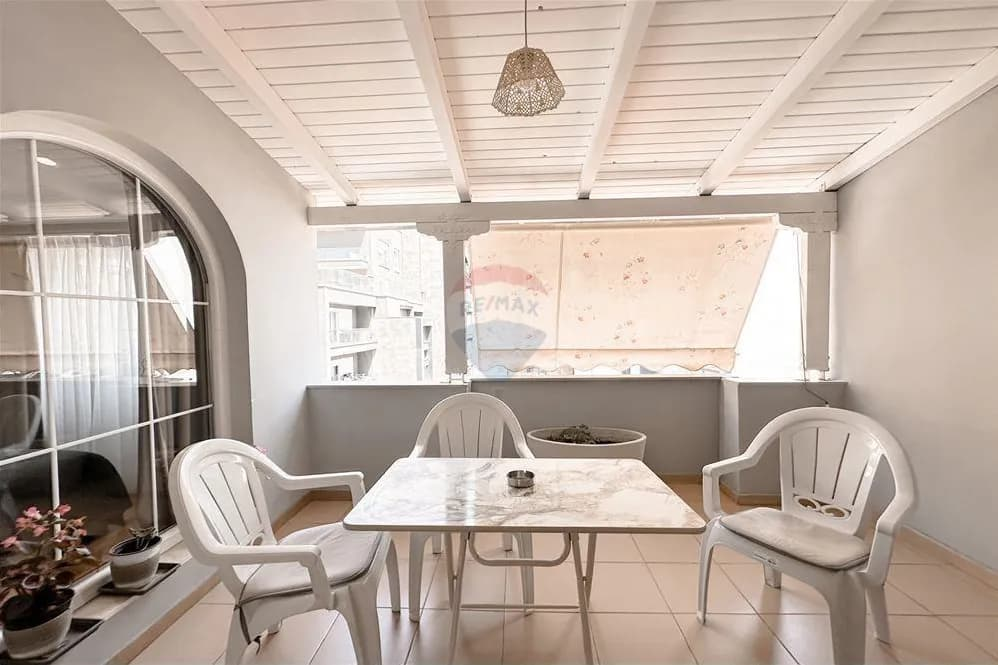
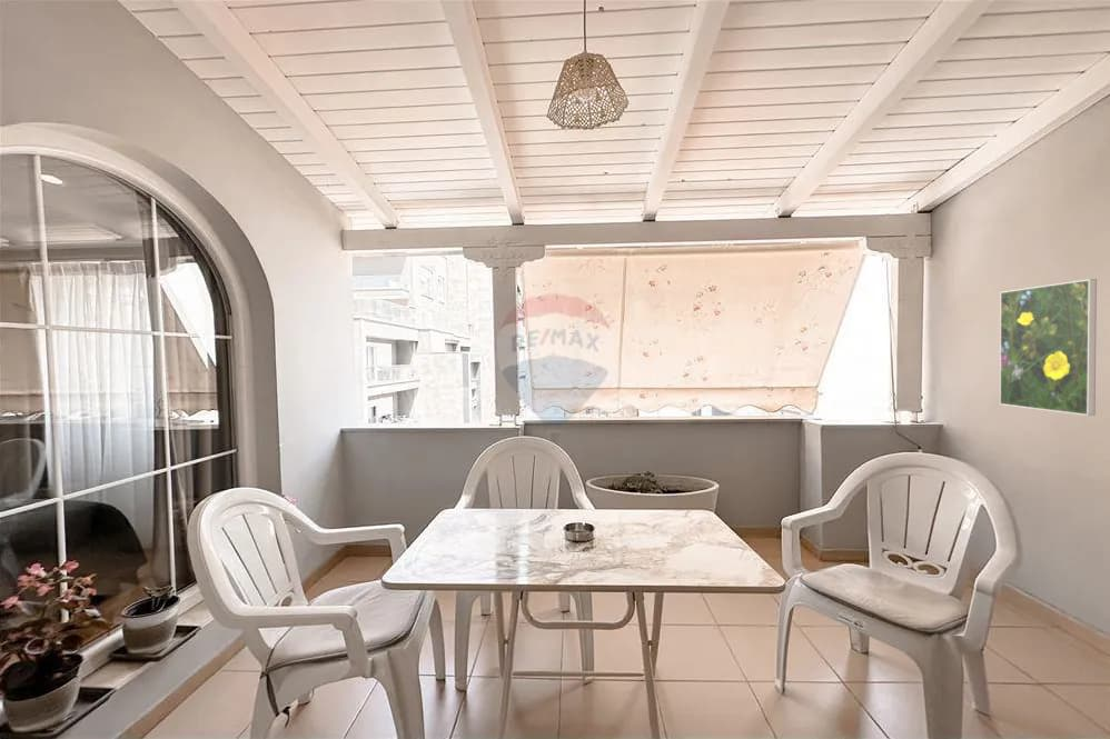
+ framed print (1043, 348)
